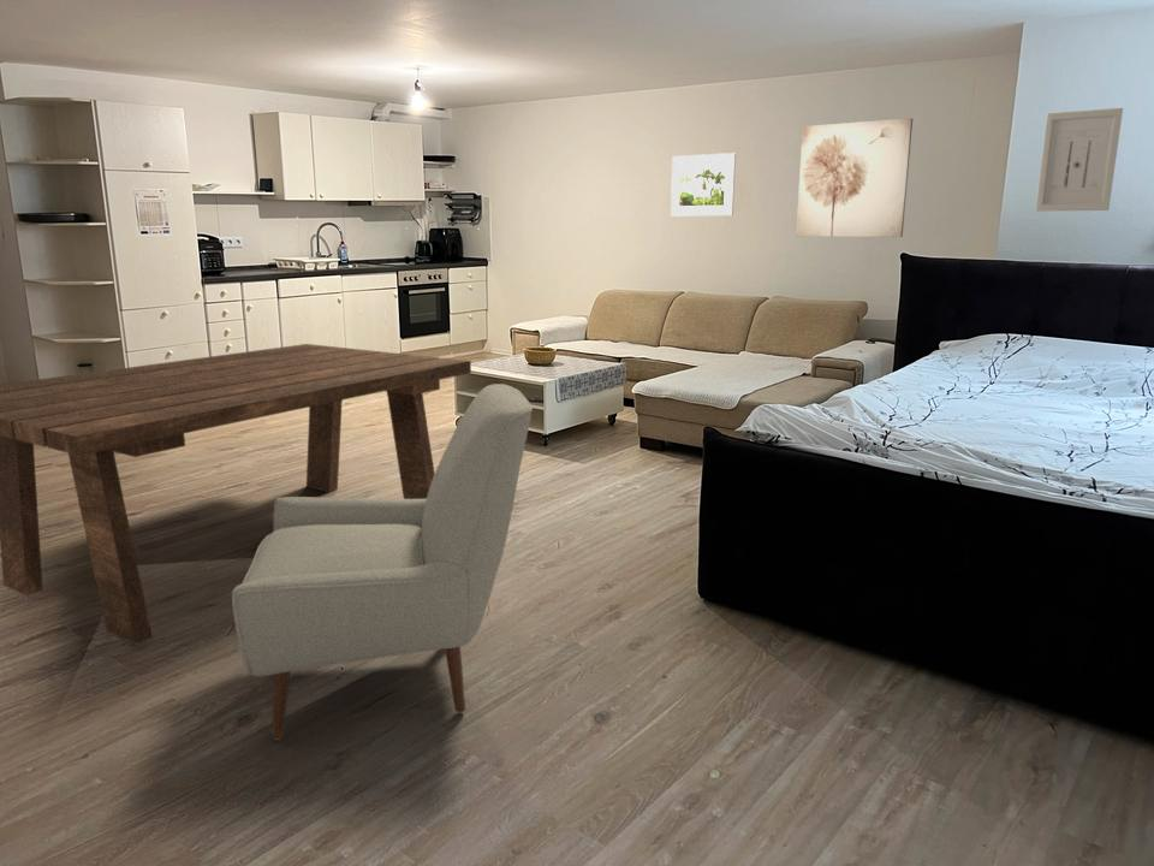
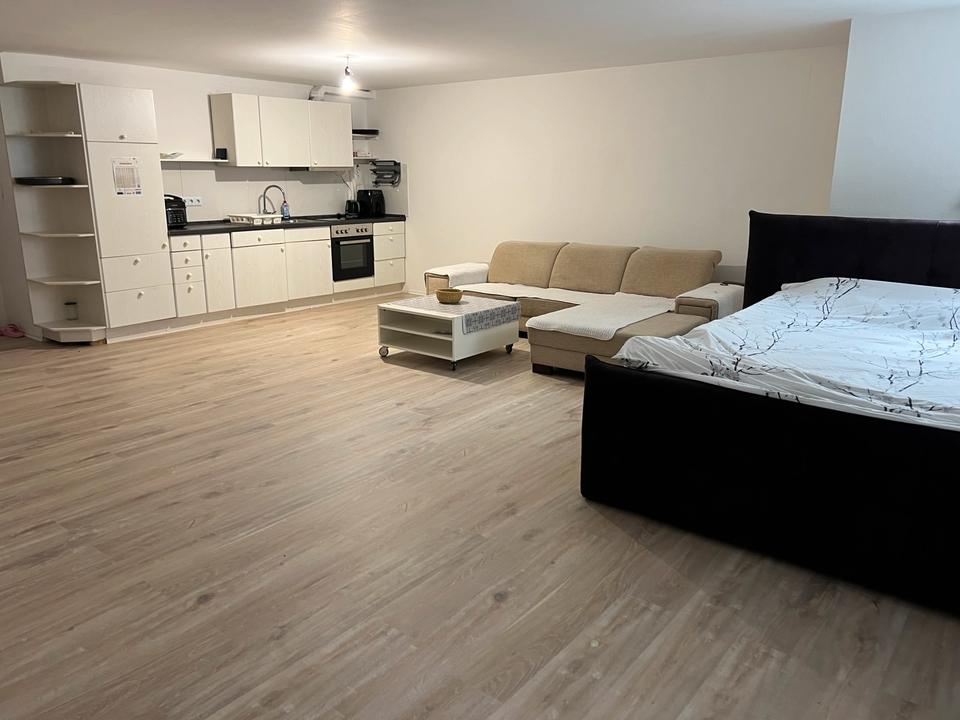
- chair (393, 544)
- wall art (851, 180)
- wall art (1077, 161)
- dining table (222, 425)
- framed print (702, 185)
